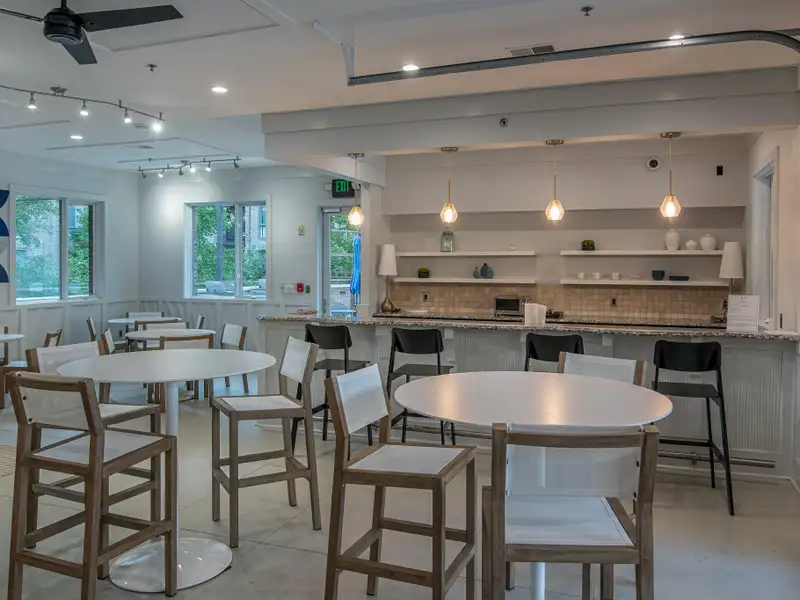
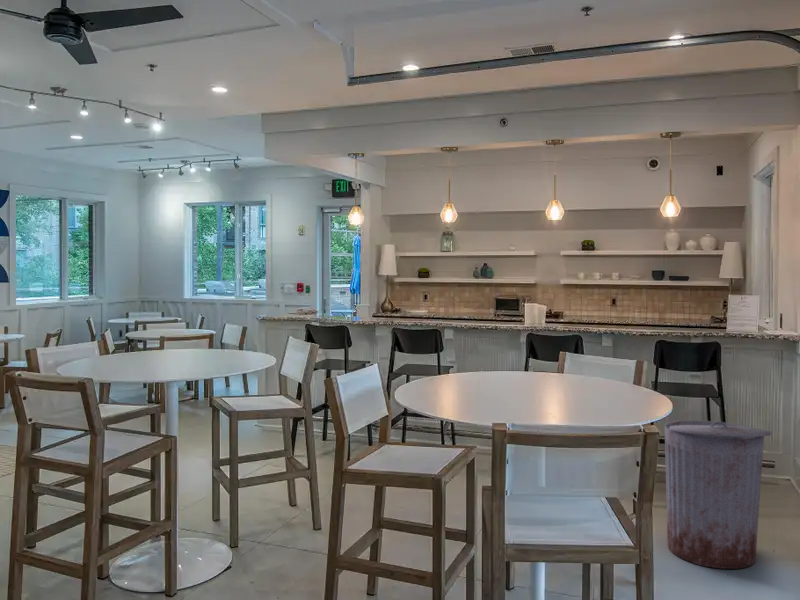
+ trash can (714, 487)
